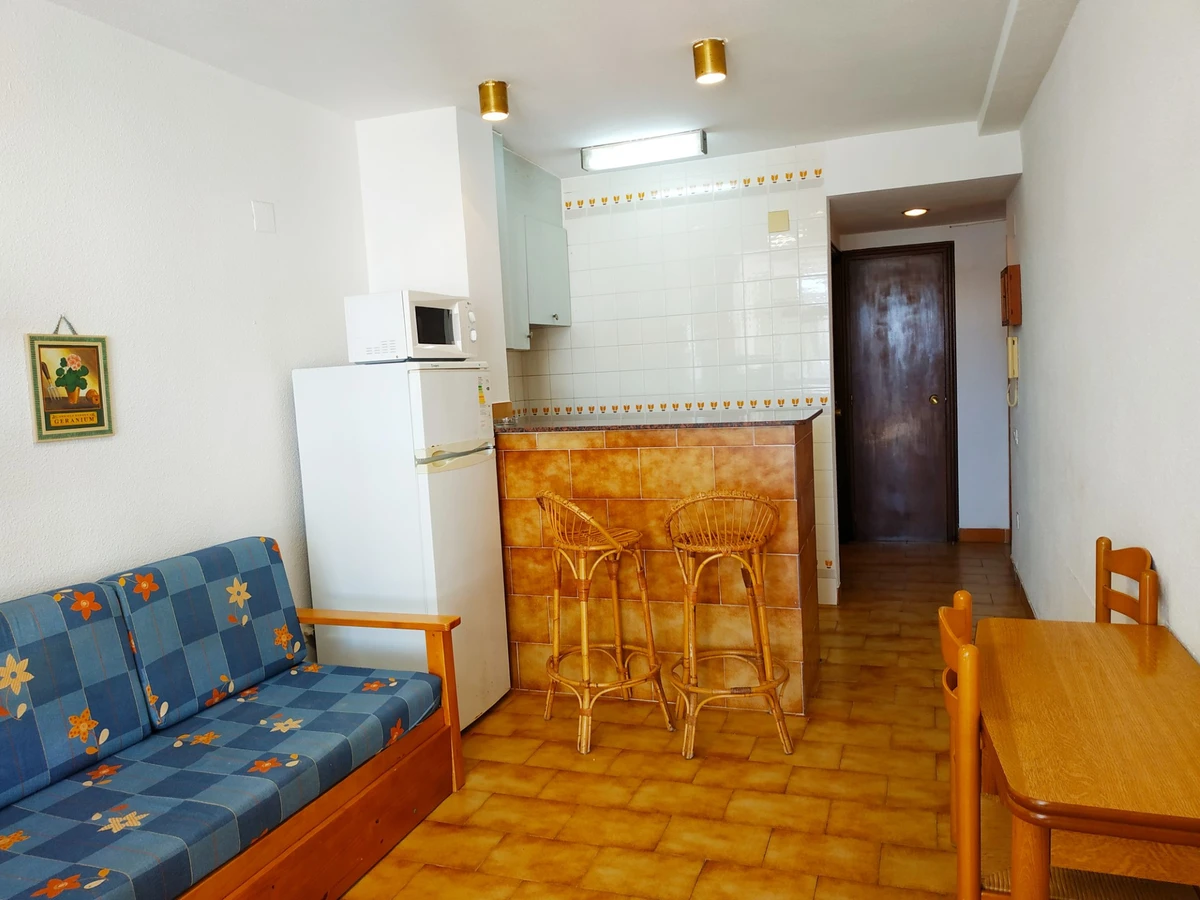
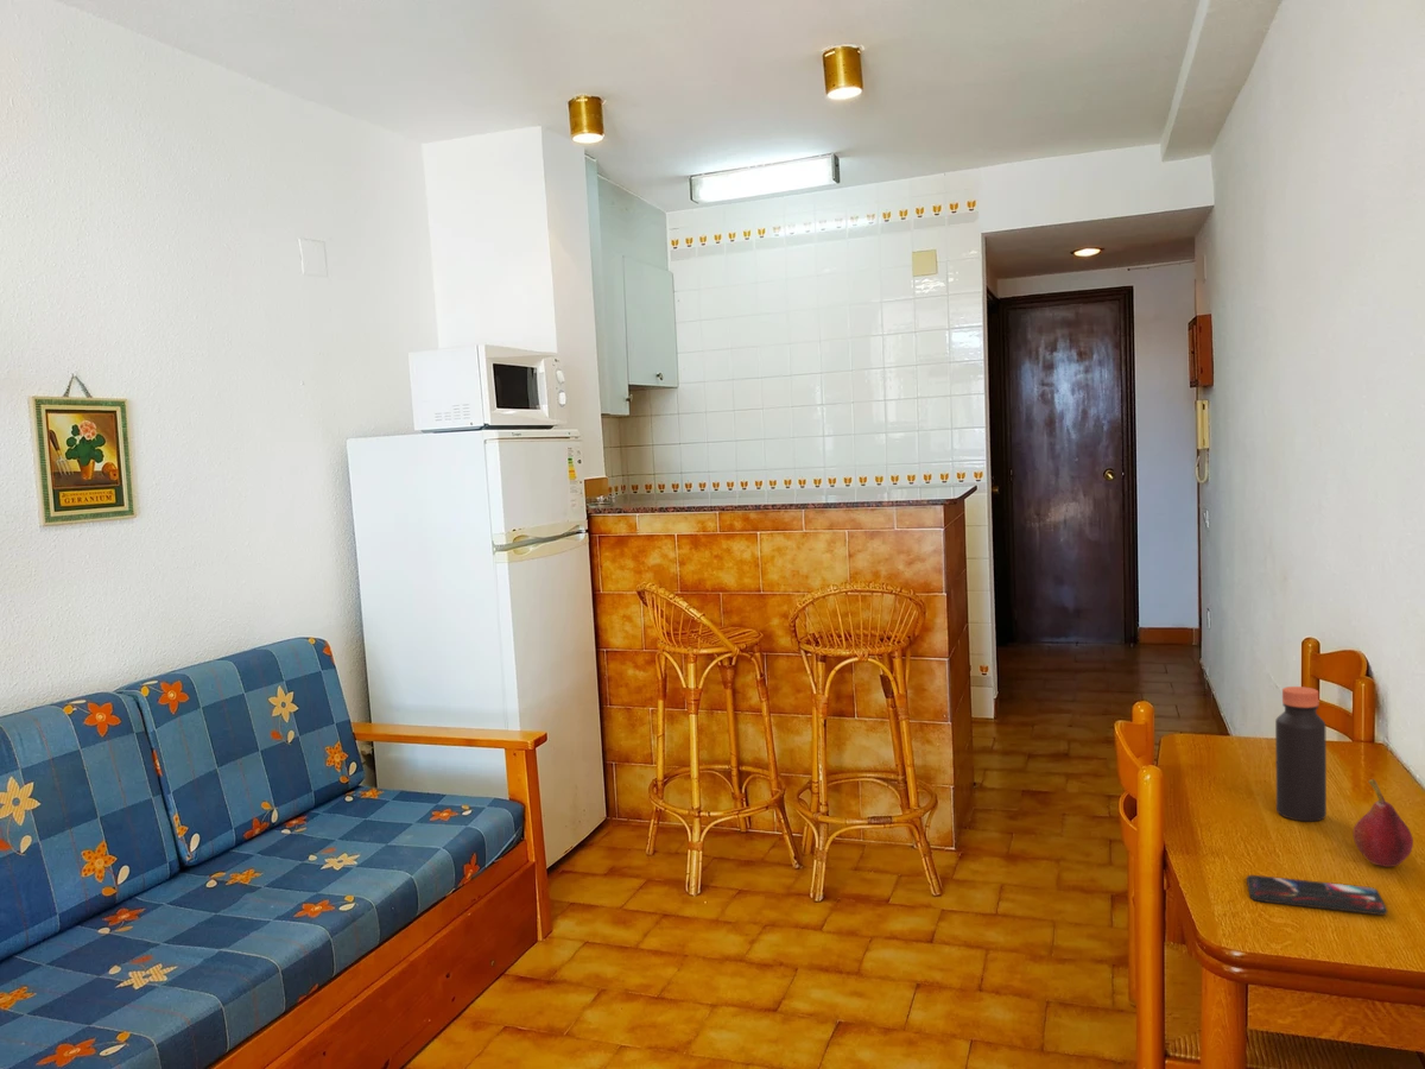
+ fruit (1382, 821)
+ smartphone (1313, 893)
+ bottle (1300, 752)
